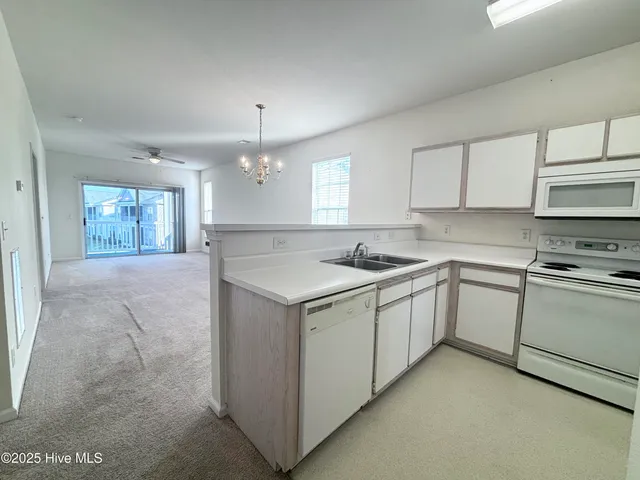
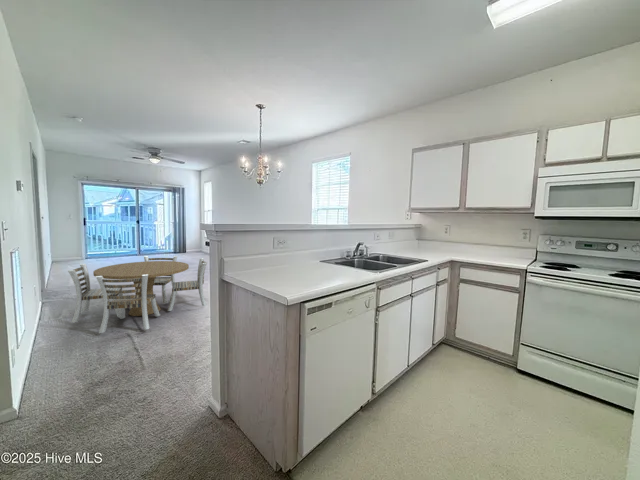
+ dining table (146, 287)
